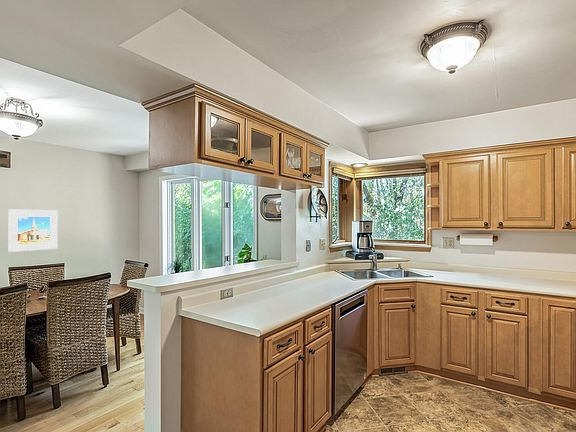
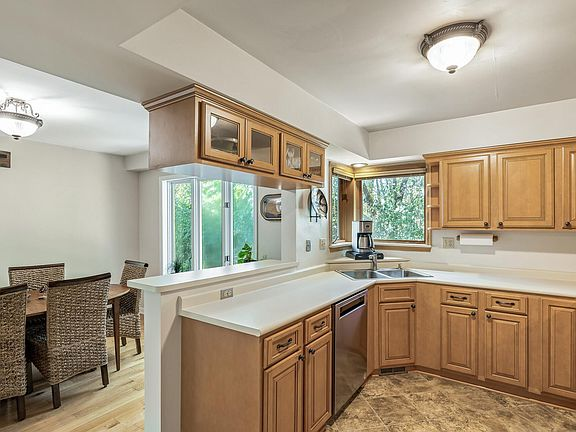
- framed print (34, 230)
